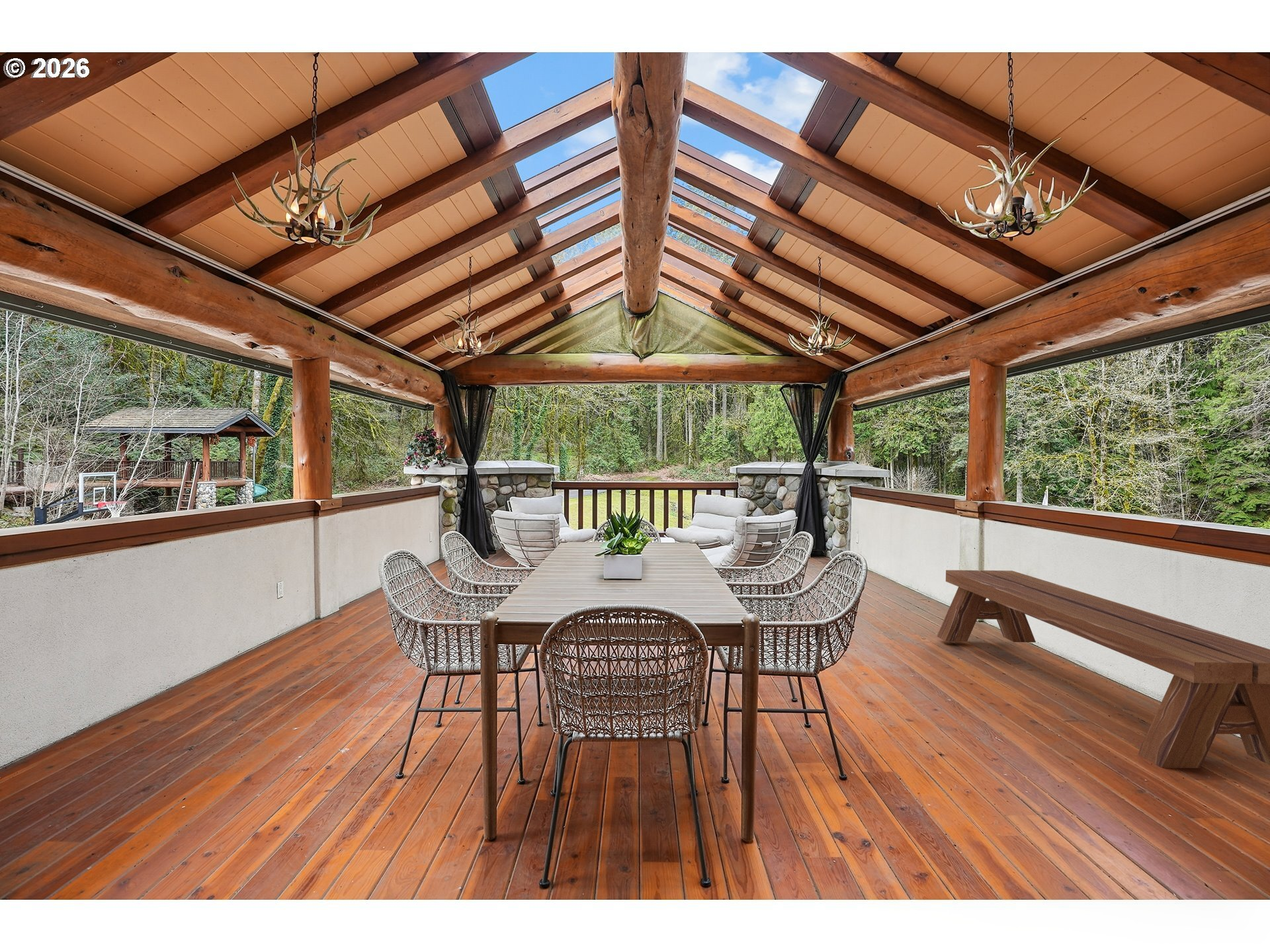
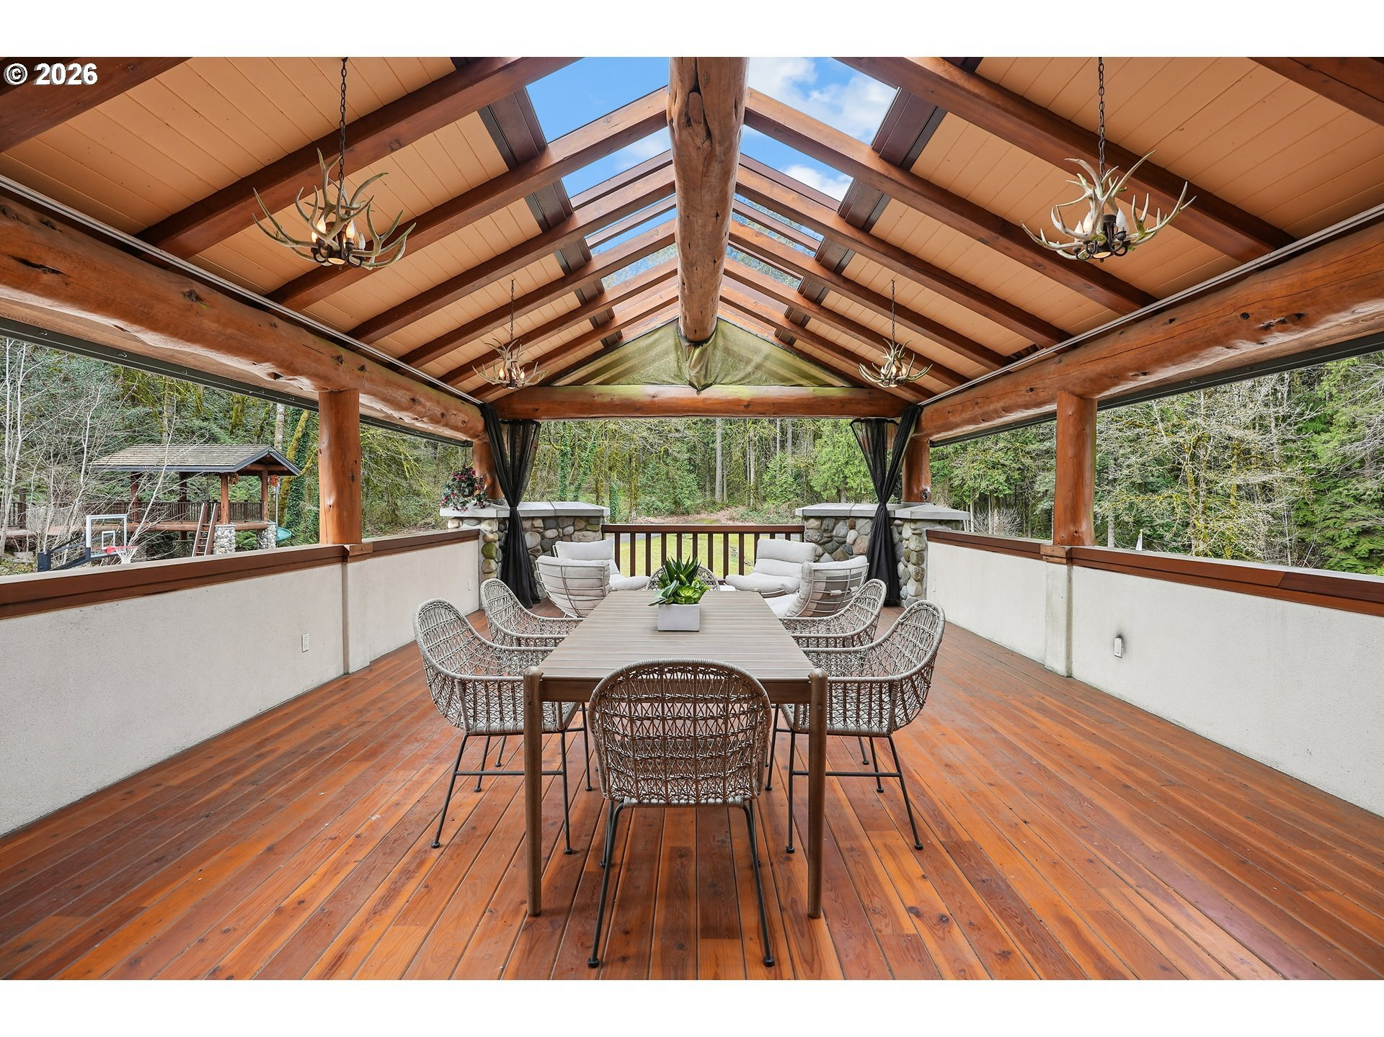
- wooden bench (1080, 636)
